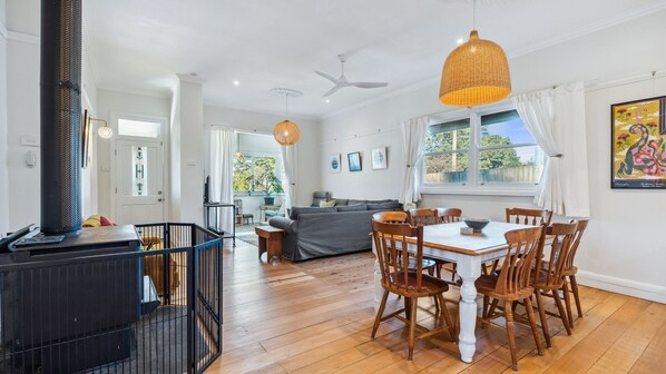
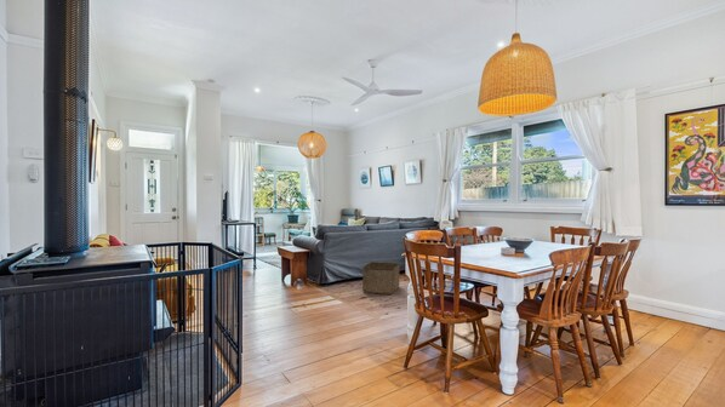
+ storage bin (381, 276)
